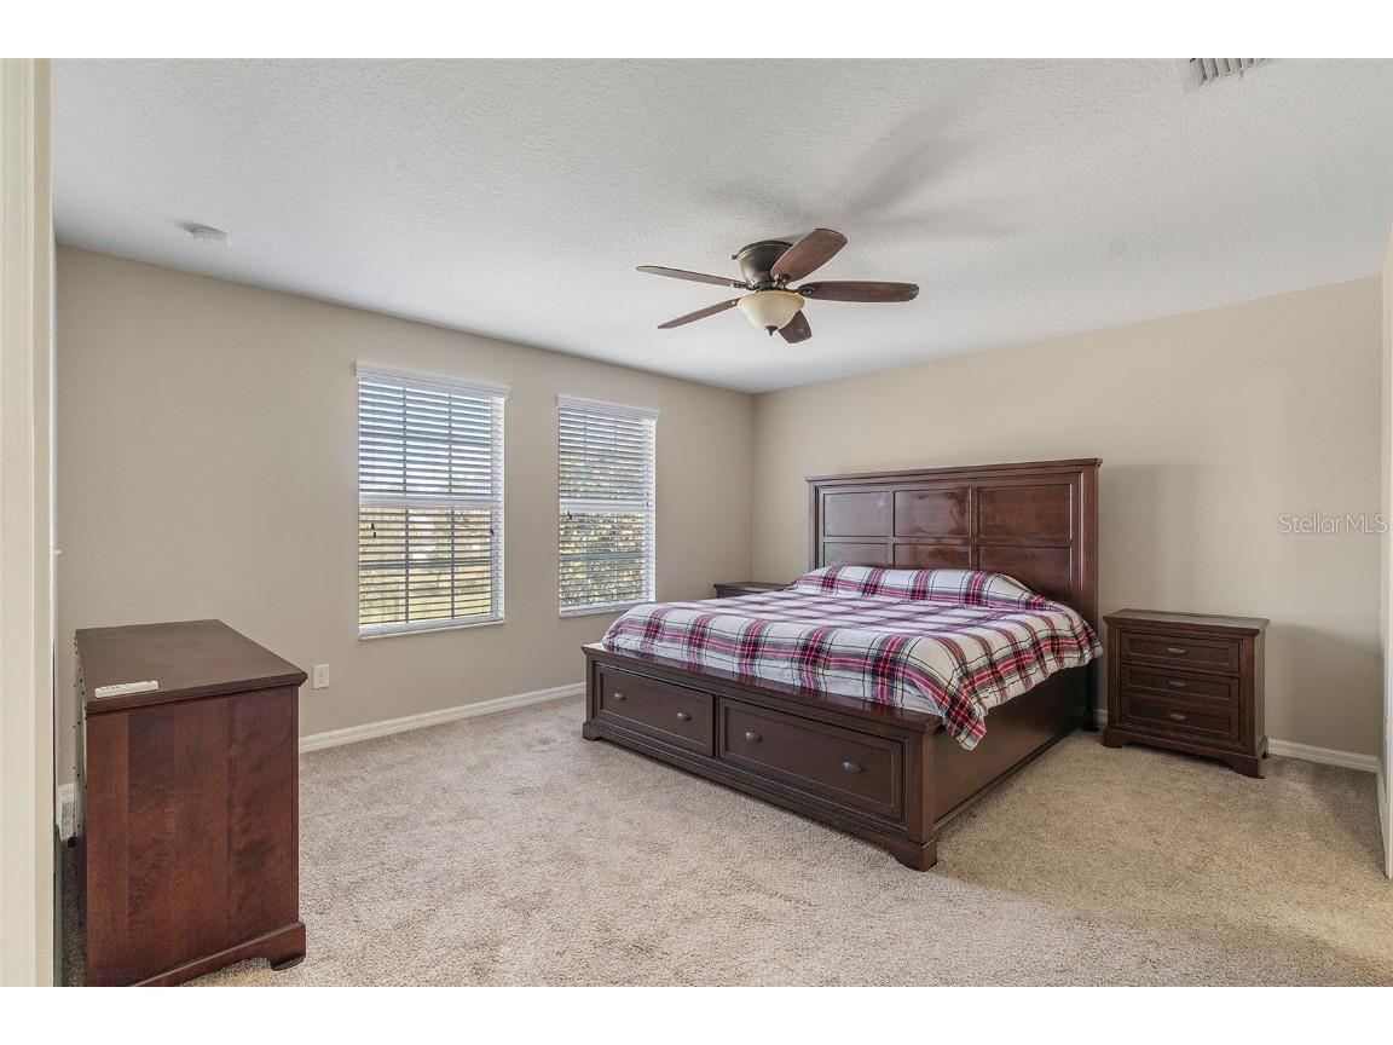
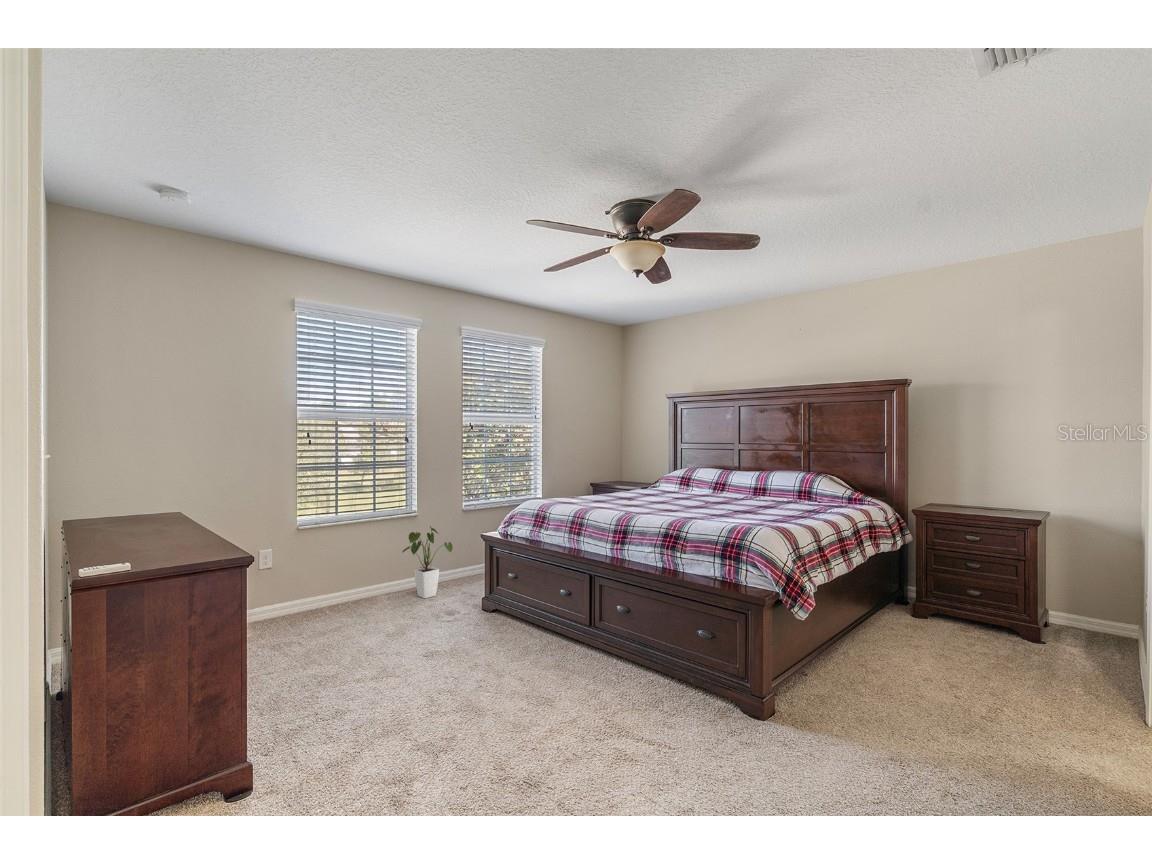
+ house plant (430, 561)
